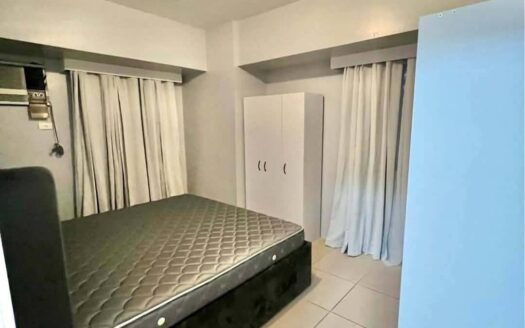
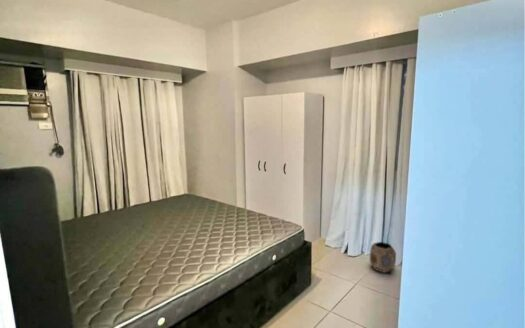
+ planter (382, 256)
